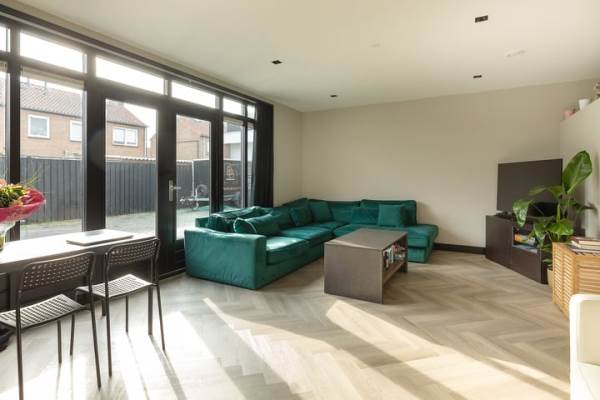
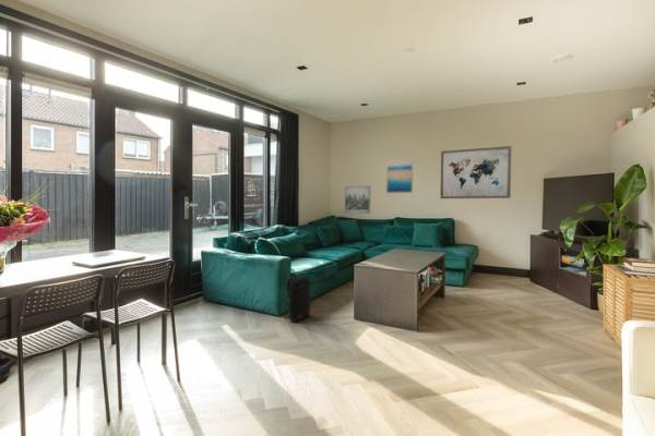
+ wall art (398, 177)
+ wall art (357, 199)
+ backpack (296, 295)
+ wall art (474, 173)
